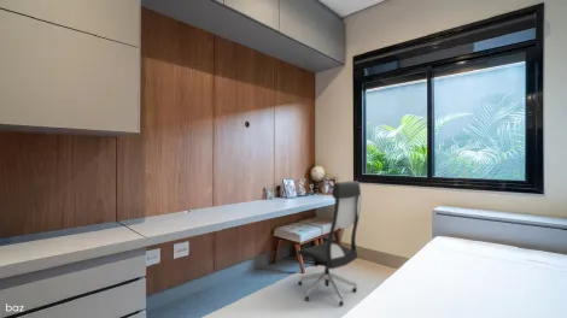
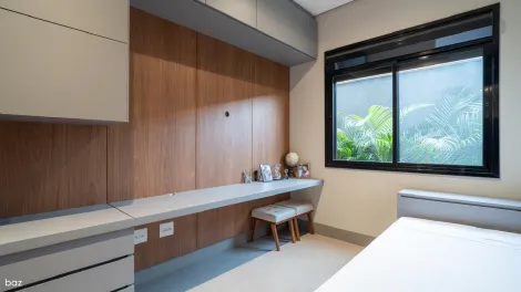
- office chair (328, 236)
